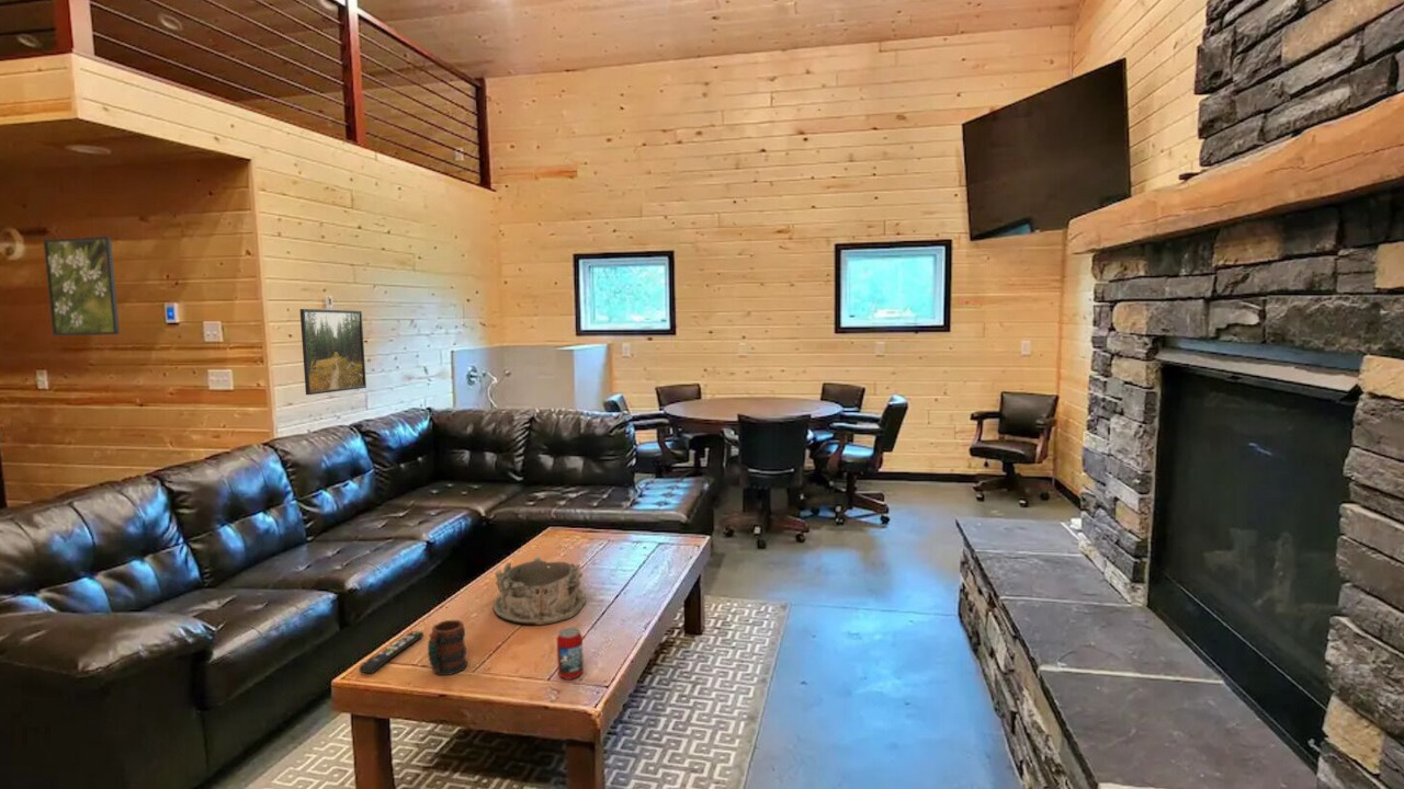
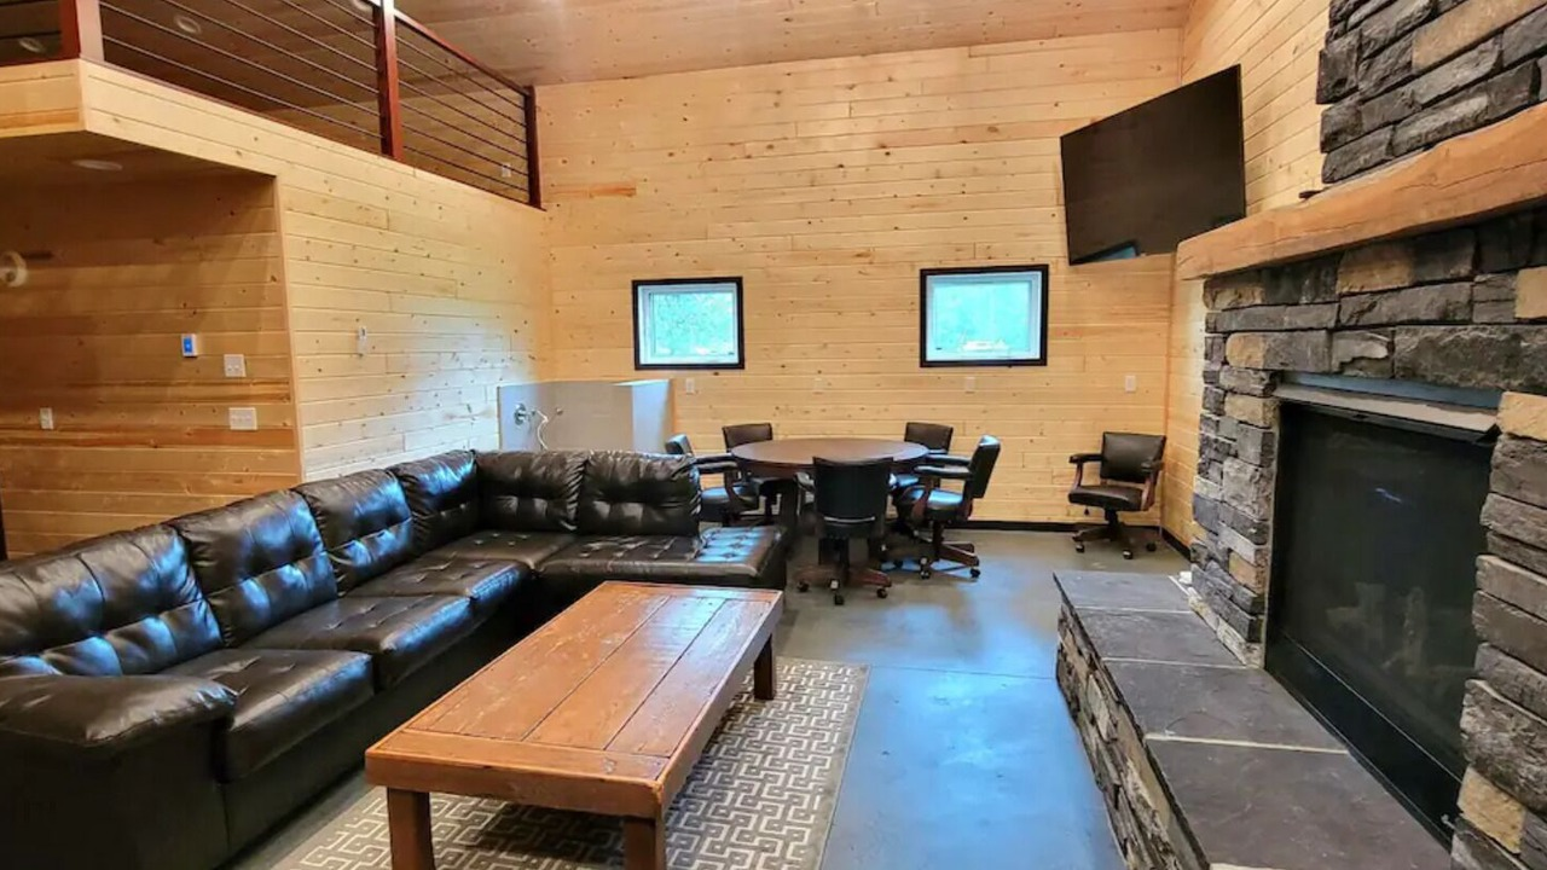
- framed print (335, 351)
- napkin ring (539, 585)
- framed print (81, 286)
- remote control (393, 650)
- beverage can (569, 653)
- mug (444, 648)
